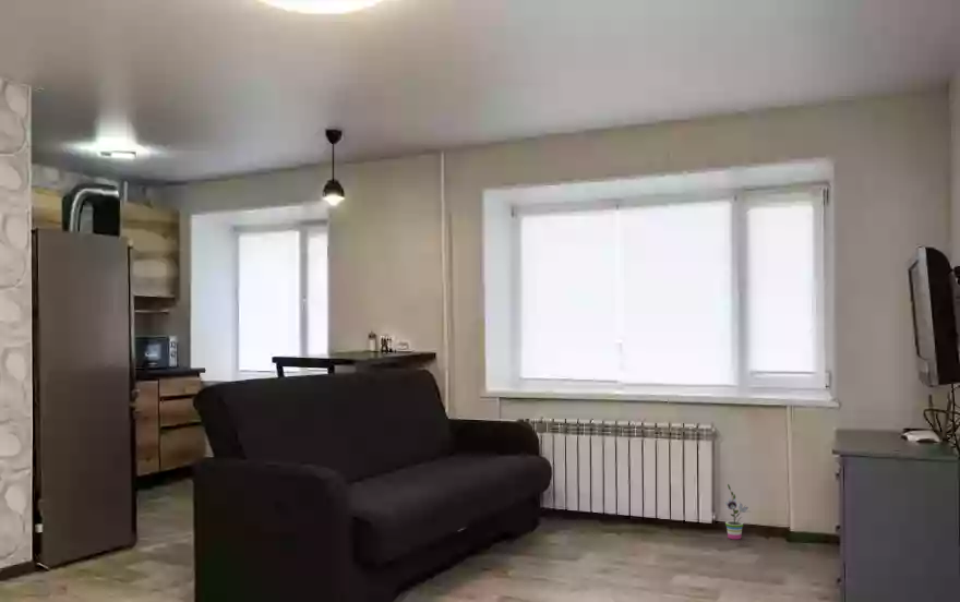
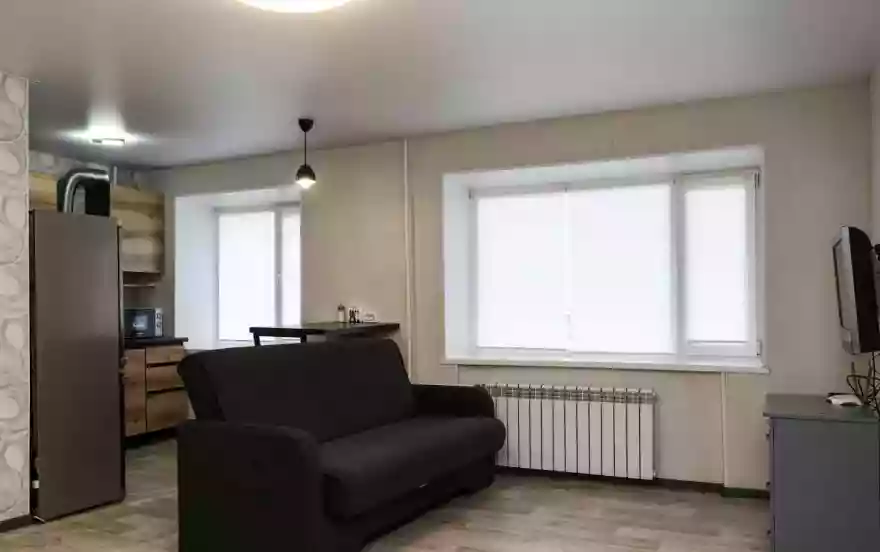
- potted plant (736, 511)
